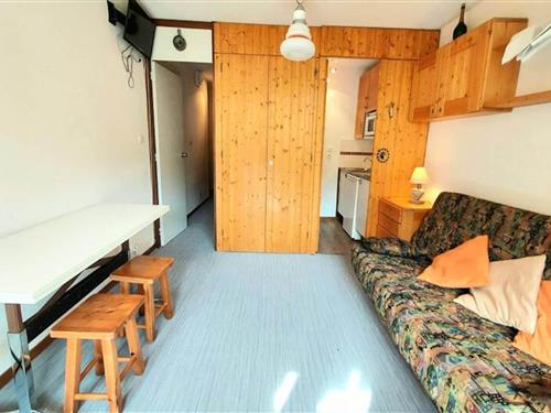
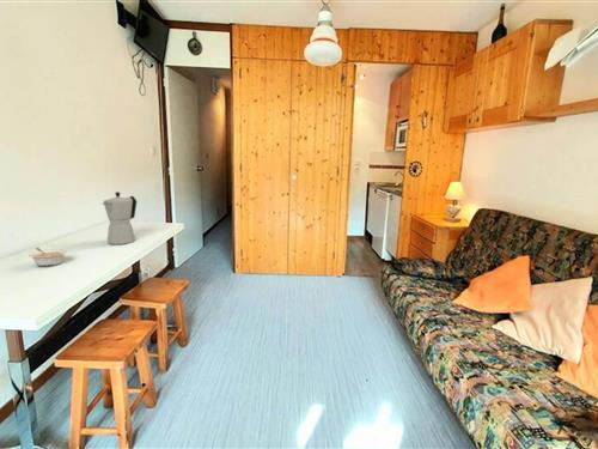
+ legume (47, 257)
+ moka pot (121, 216)
